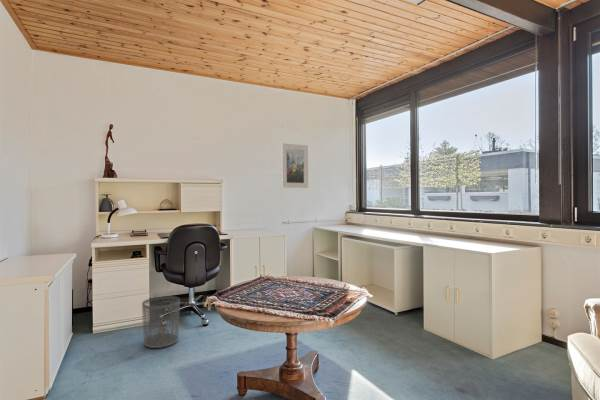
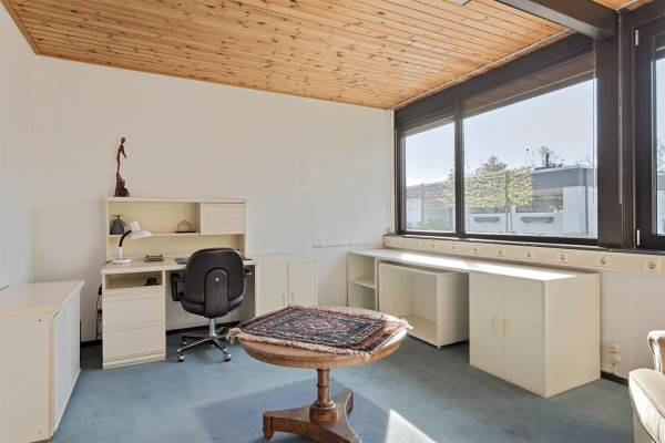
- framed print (295, 166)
- waste bin (161, 321)
